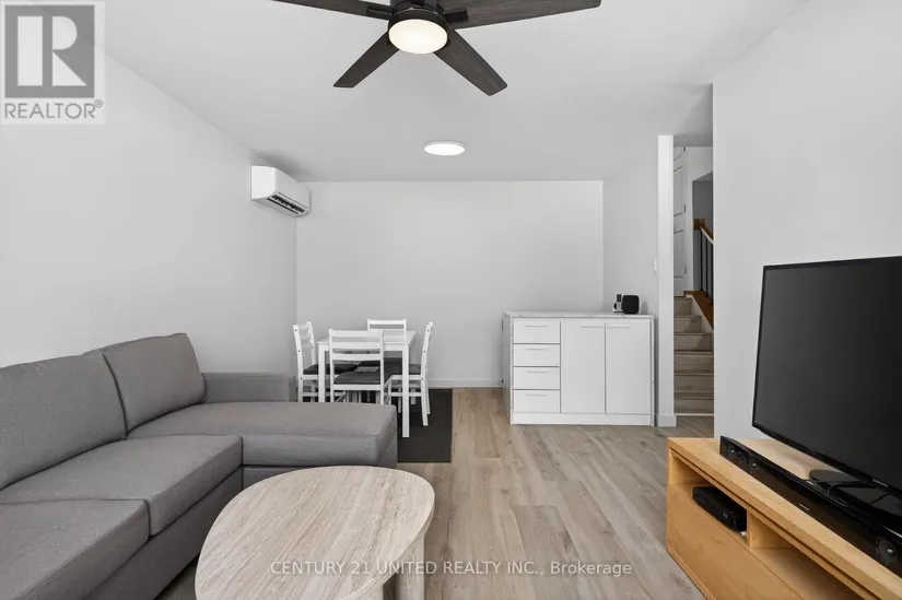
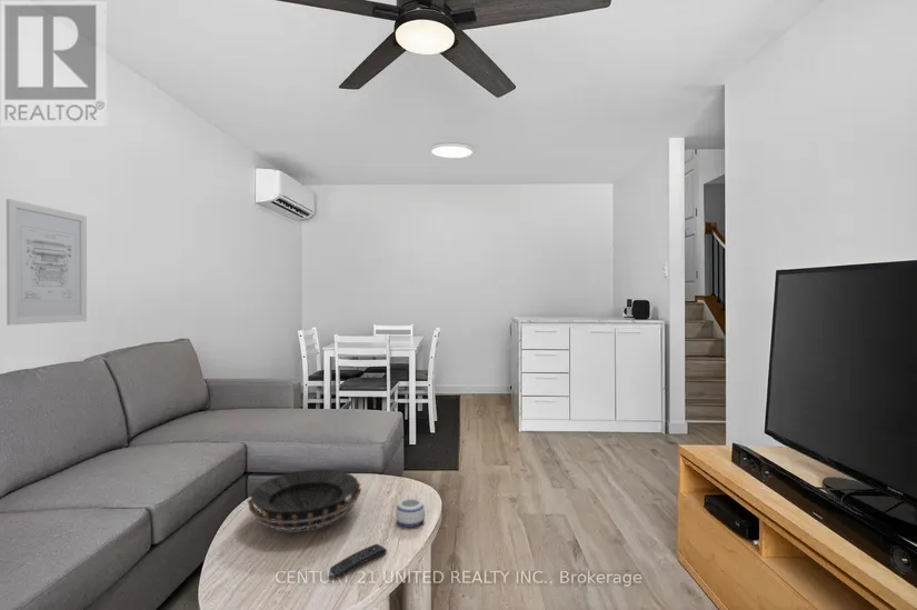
+ decorative bowl (306, 503)
+ remote control (357, 560)
+ mug (410, 509)
+ wall art (50, 266)
